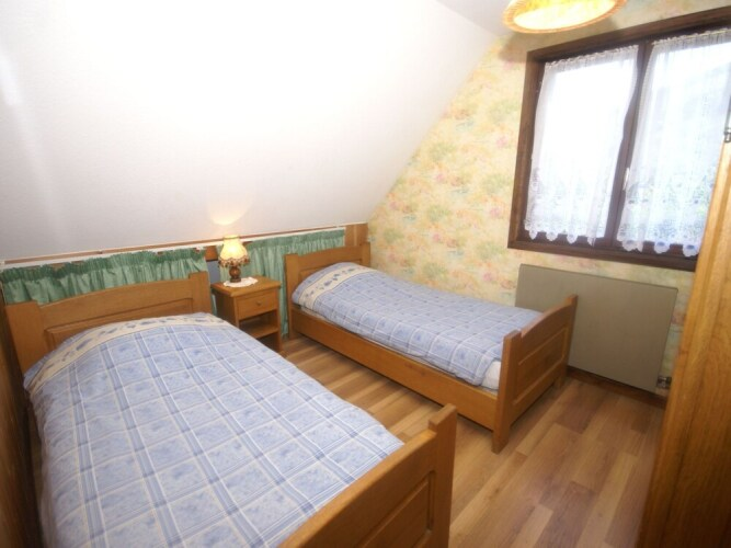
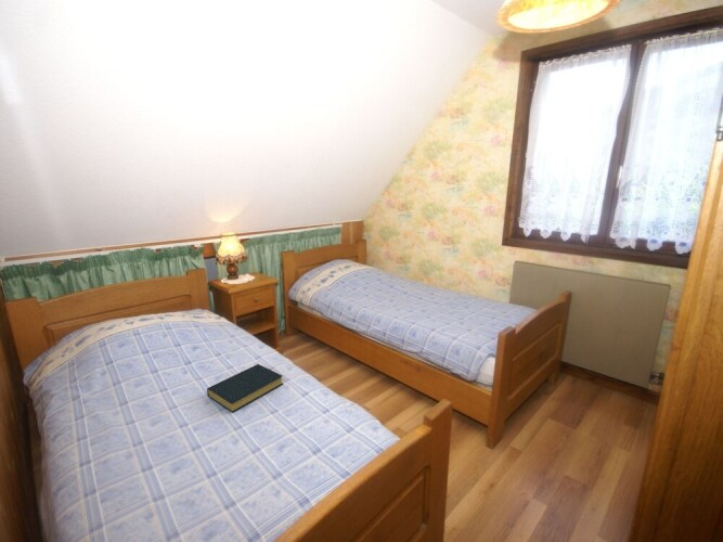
+ hardback book (246, 385)
